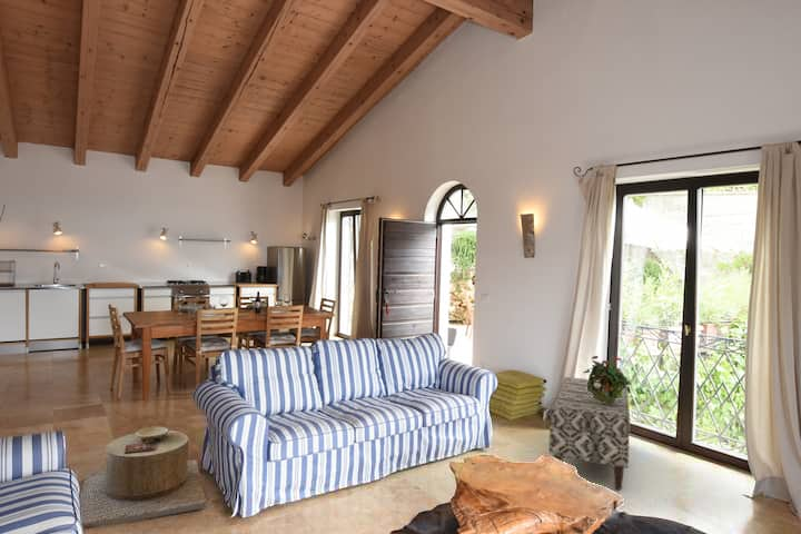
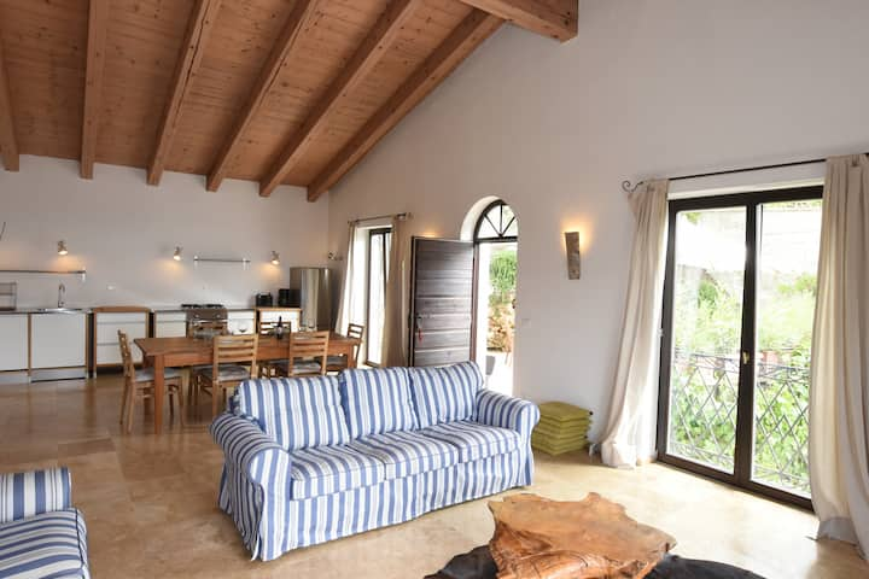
- bench (591, 425)
- potted plant (607, 378)
- side table (142, 464)
